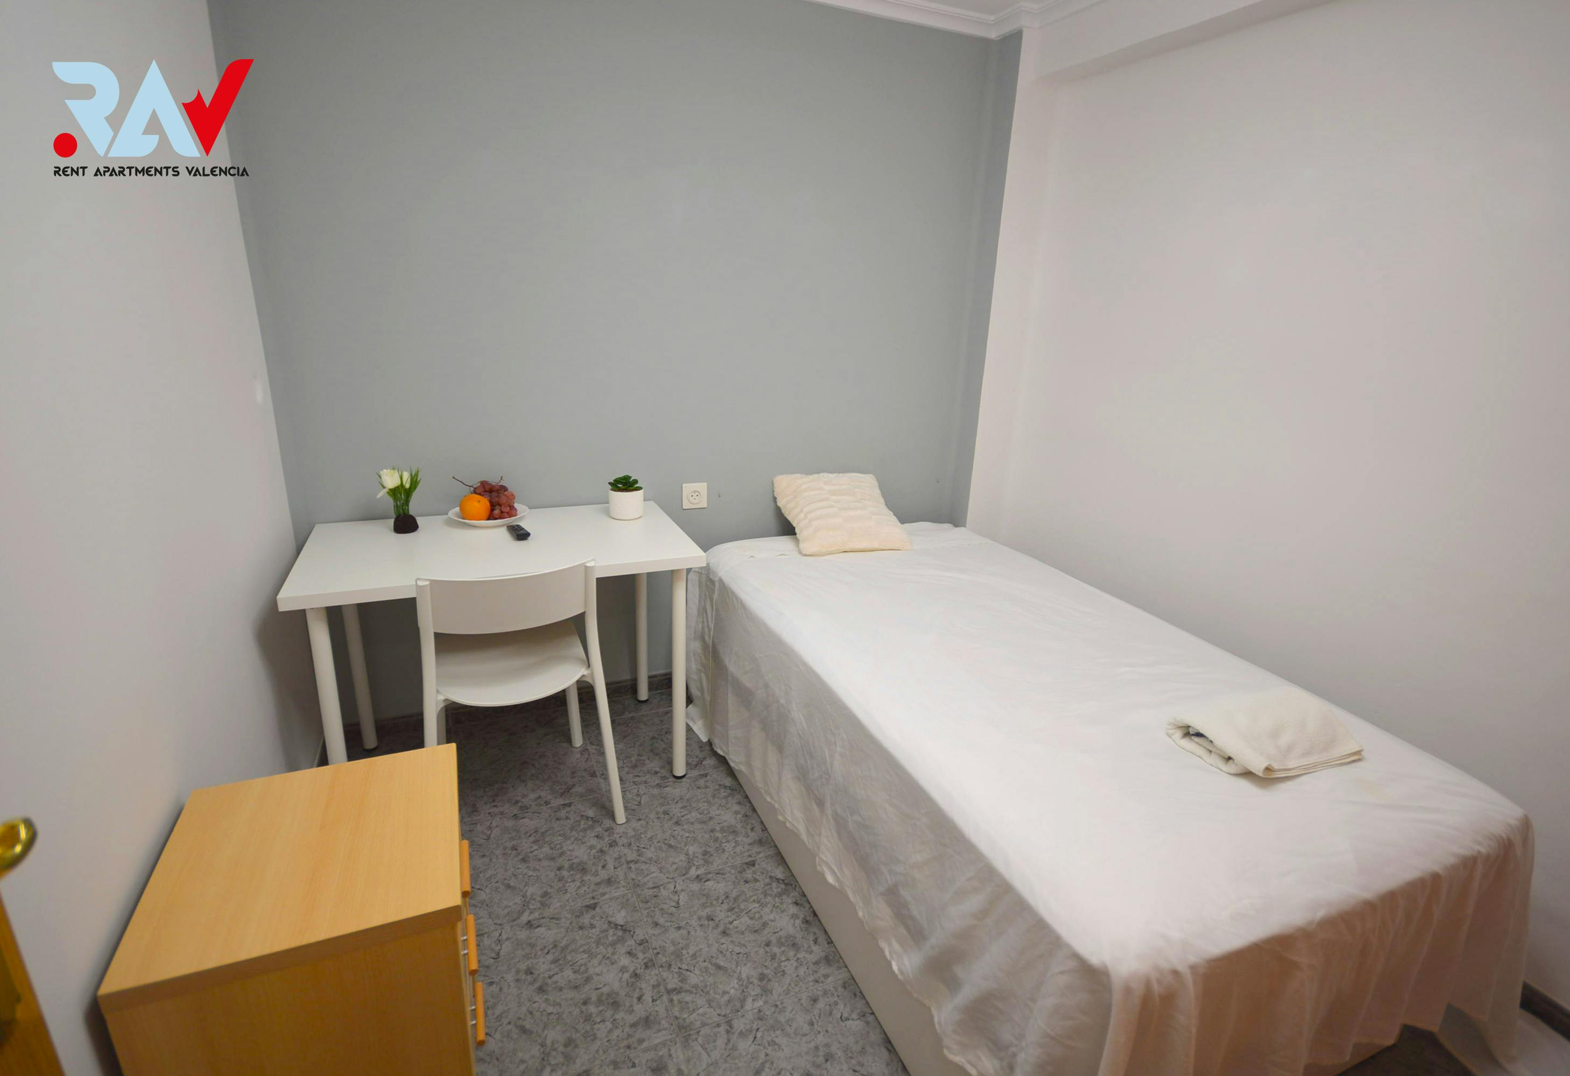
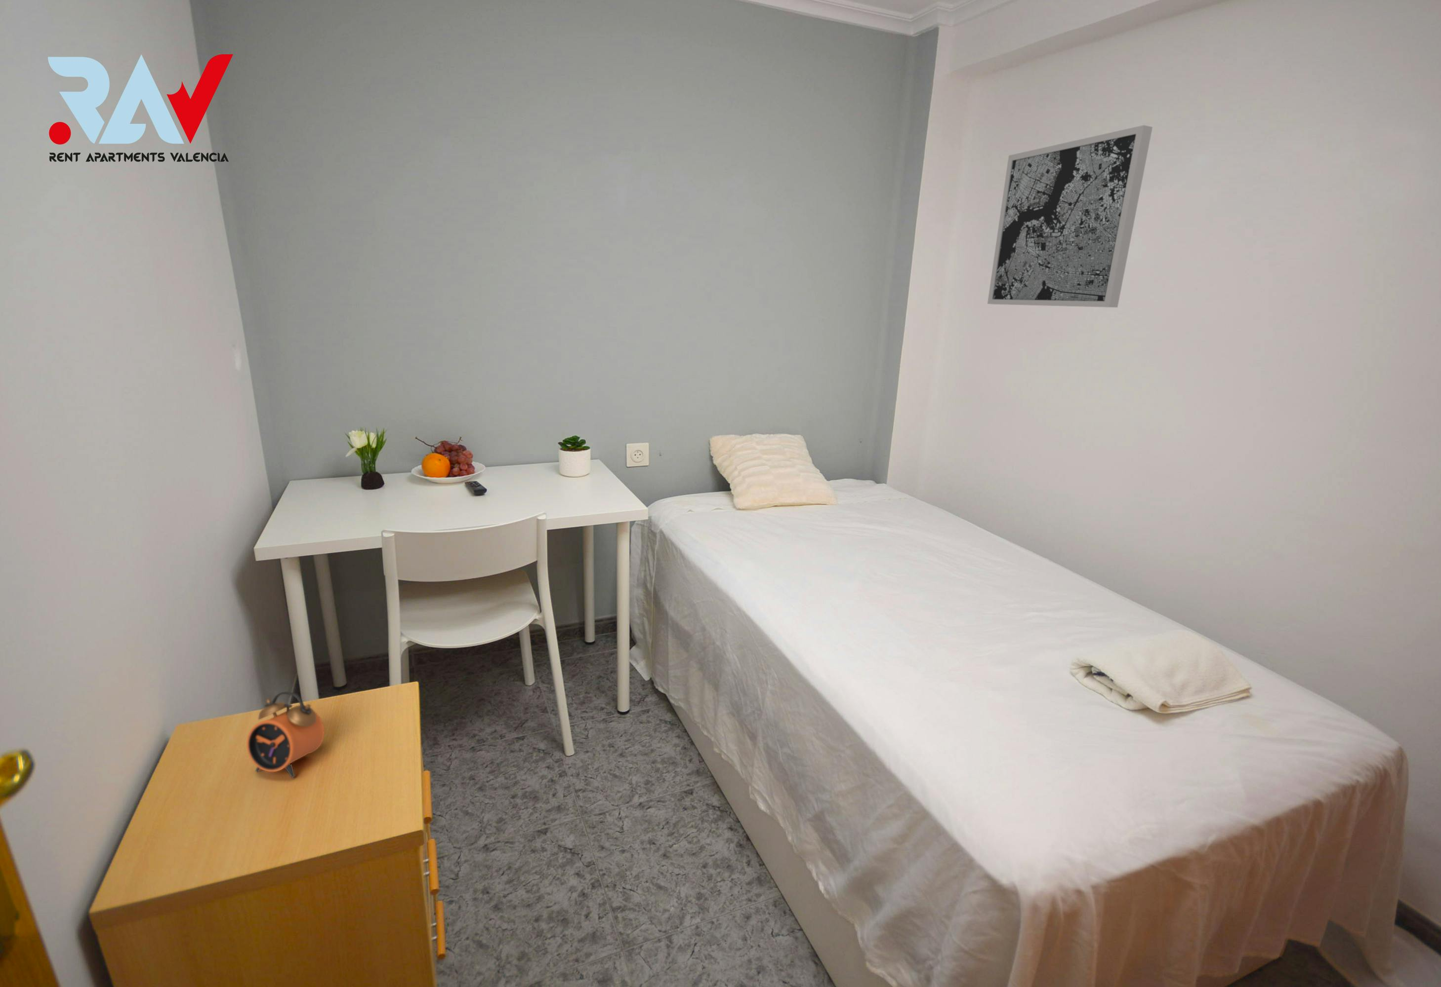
+ alarm clock (285, 731)
+ wall art (1059, 227)
